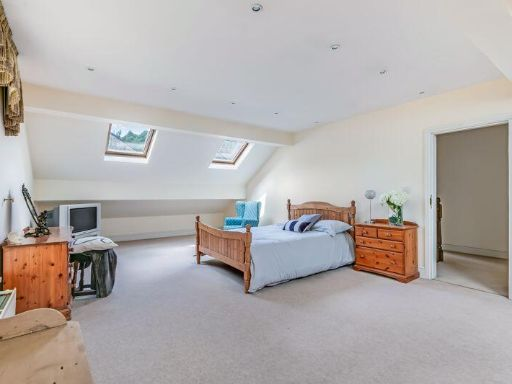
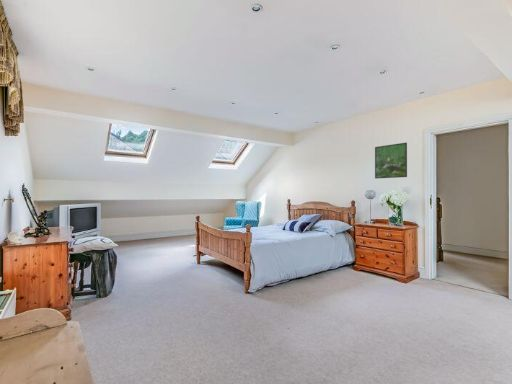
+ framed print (390, 161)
